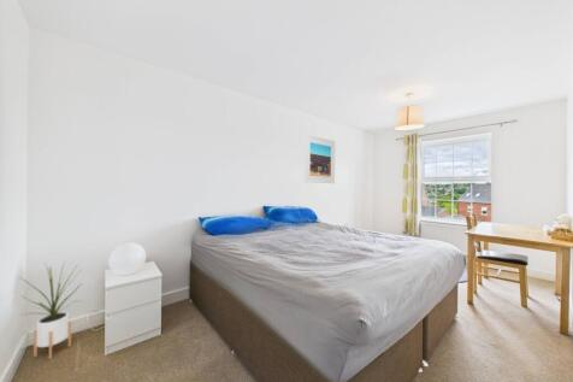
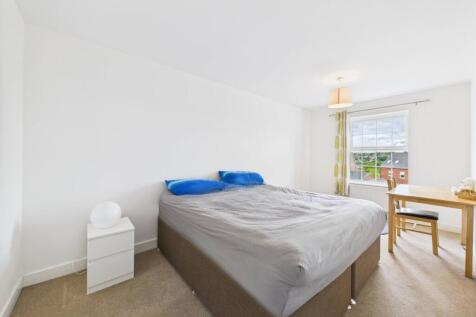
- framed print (320, 160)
- house plant (52, 306)
